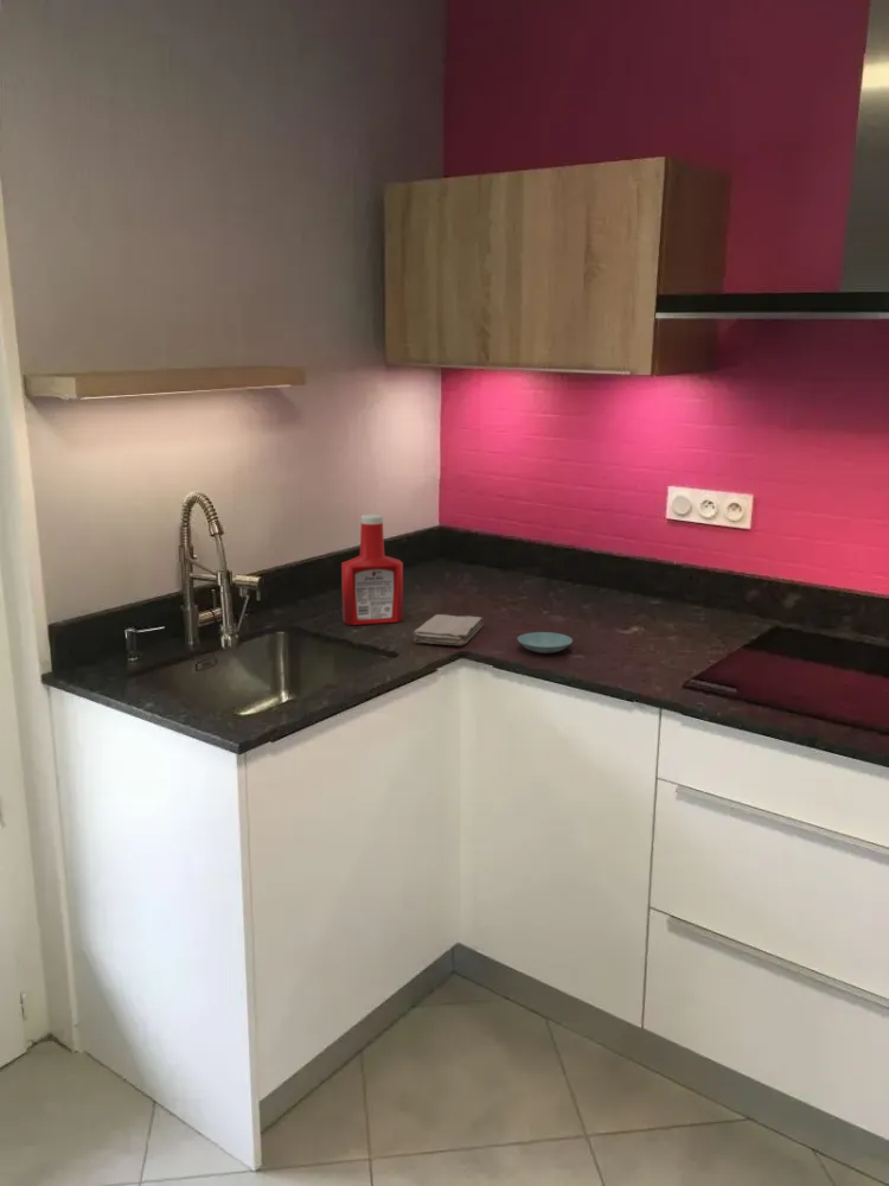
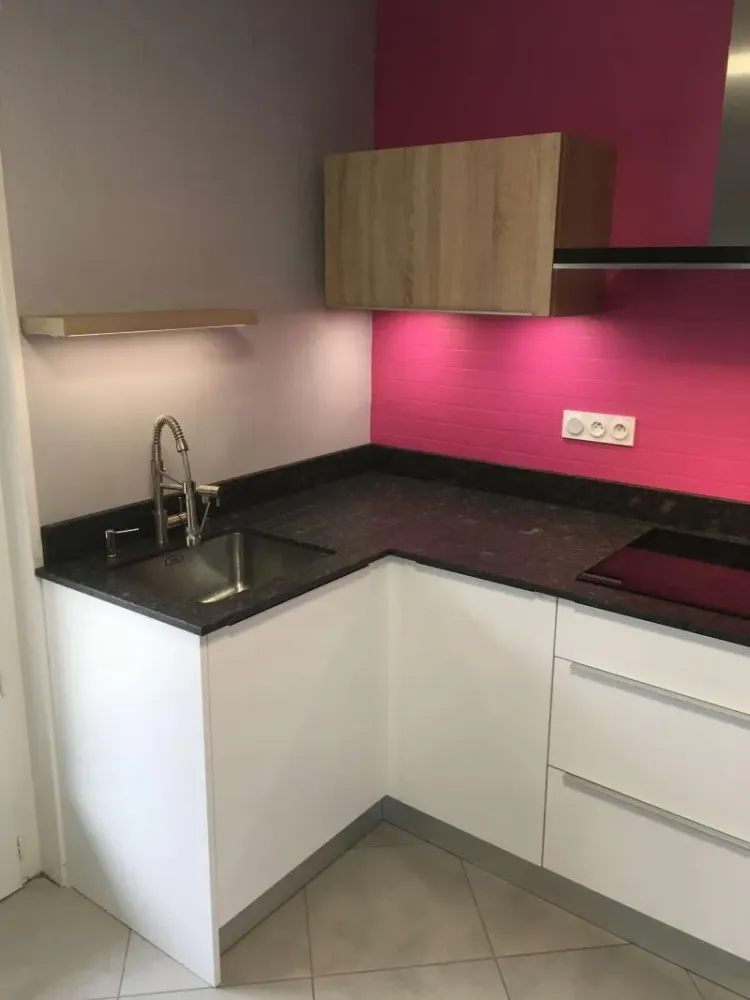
- saucer (544, 644)
- soap bottle (372, 568)
- washcloth (448, 627)
